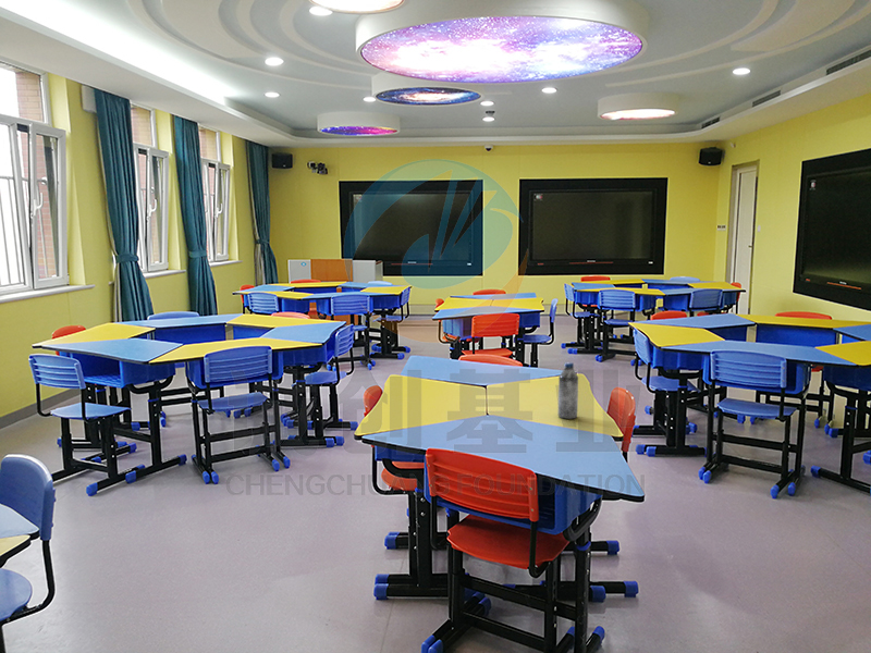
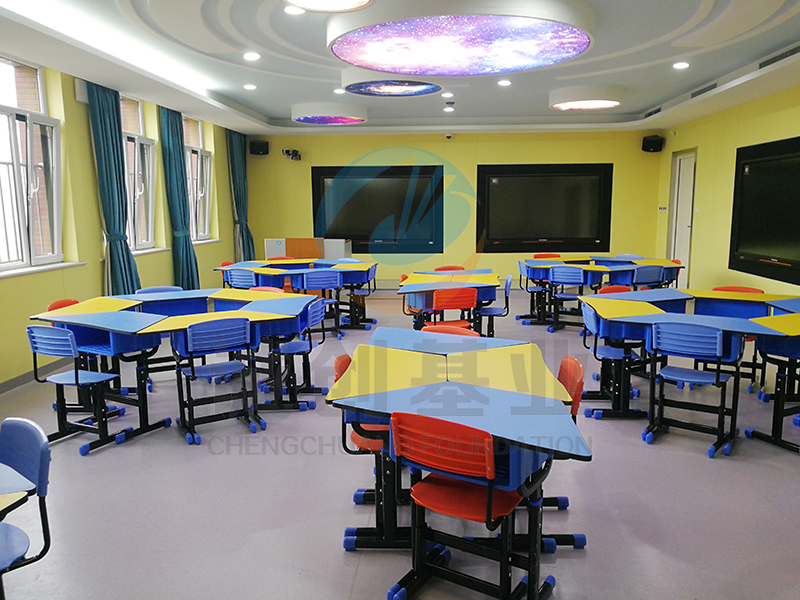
- water bottle (568, 390)
